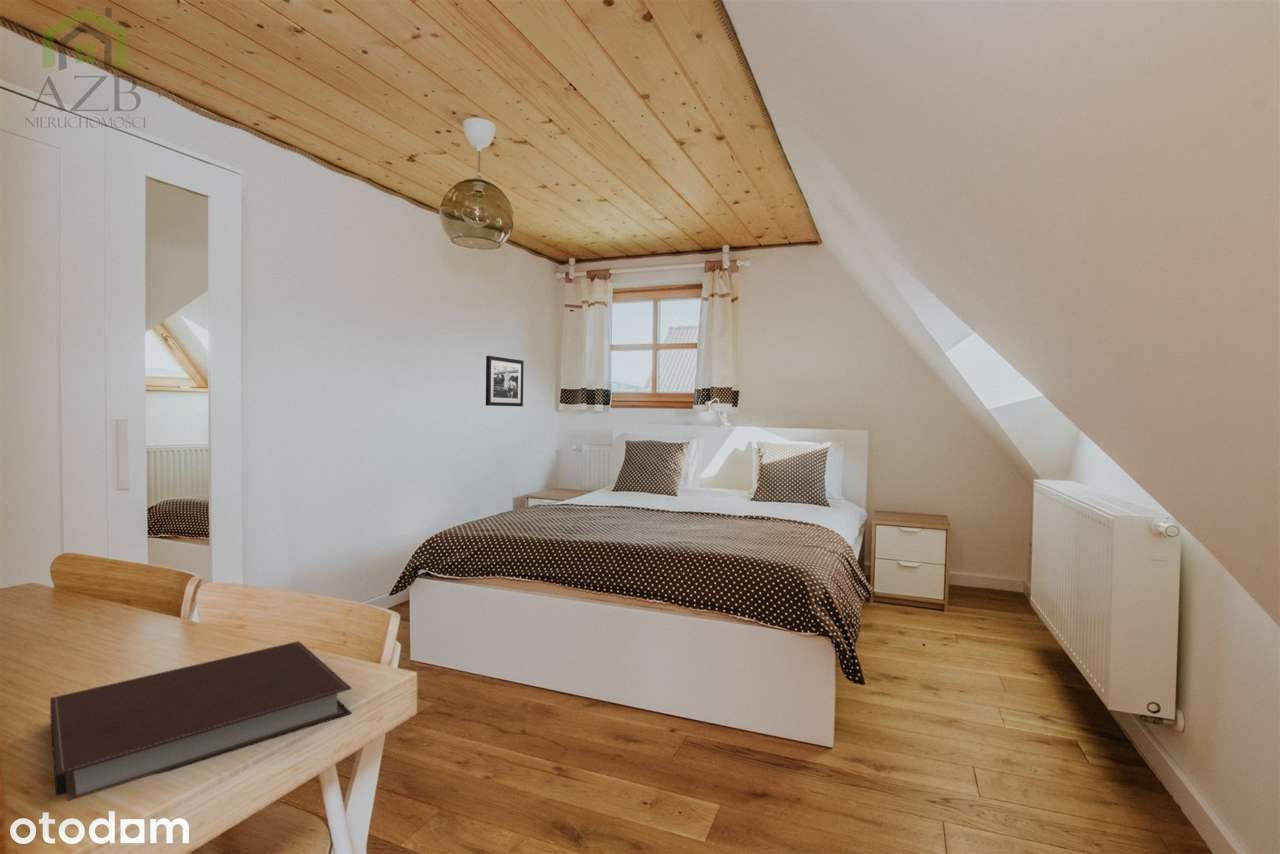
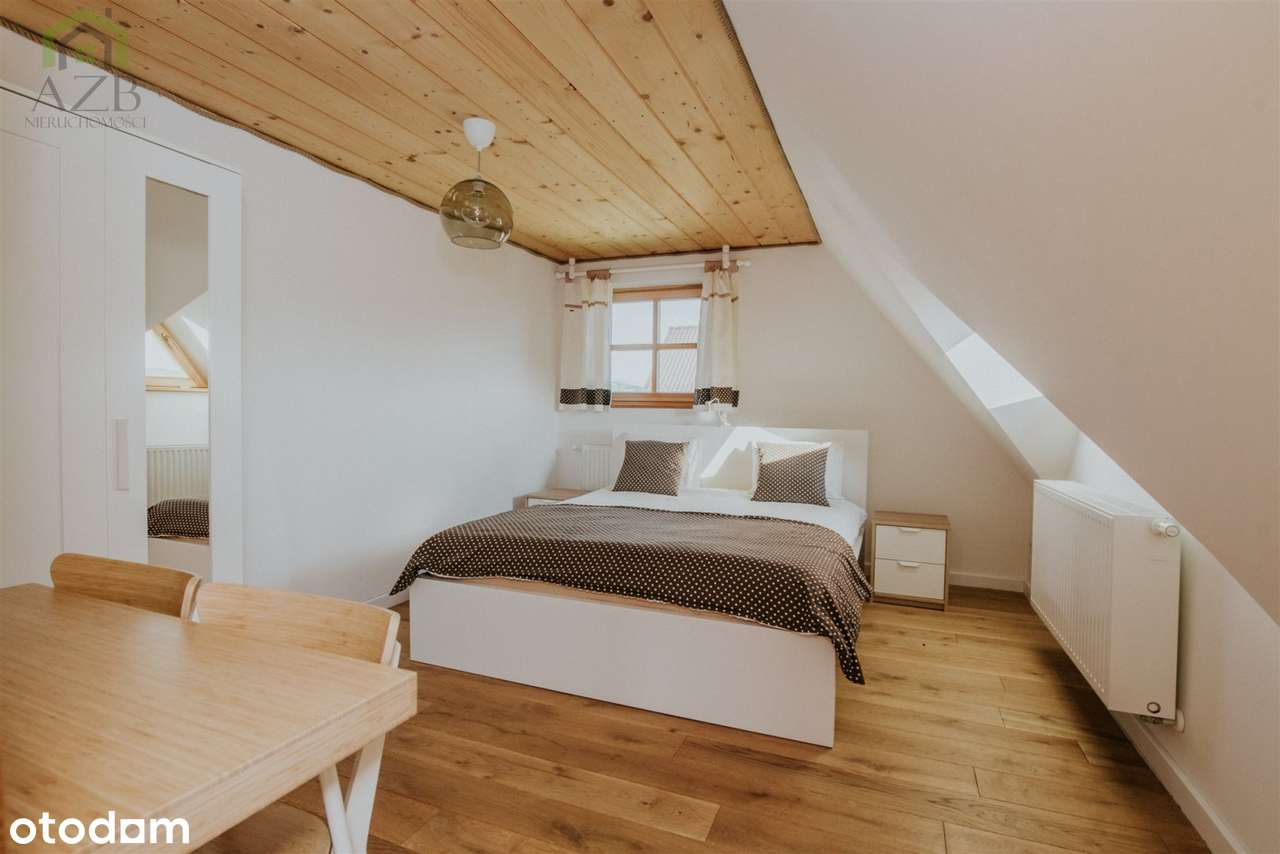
- notebook (204, 704)
- picture frame (505, 382)
